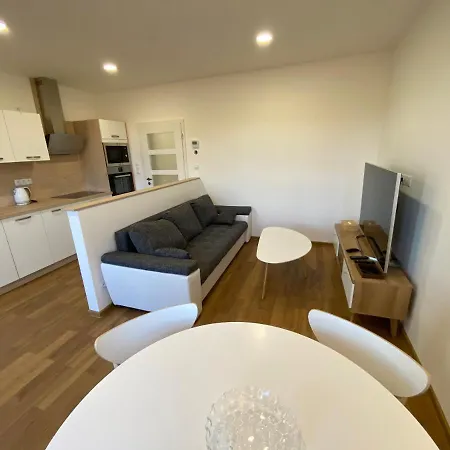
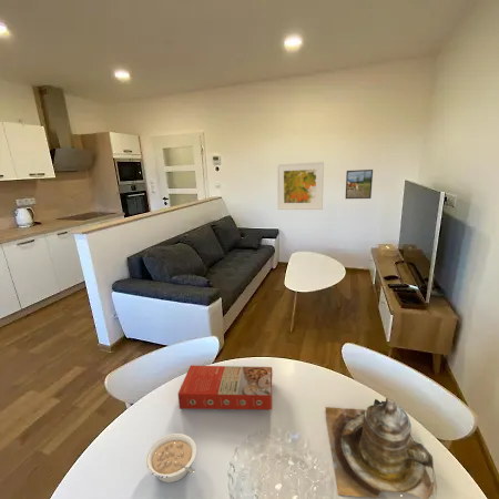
+ legume (174, 459)
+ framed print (358, 184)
+ macaroni box (227, 386)
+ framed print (299, 186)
+ teapot (376, 424)
